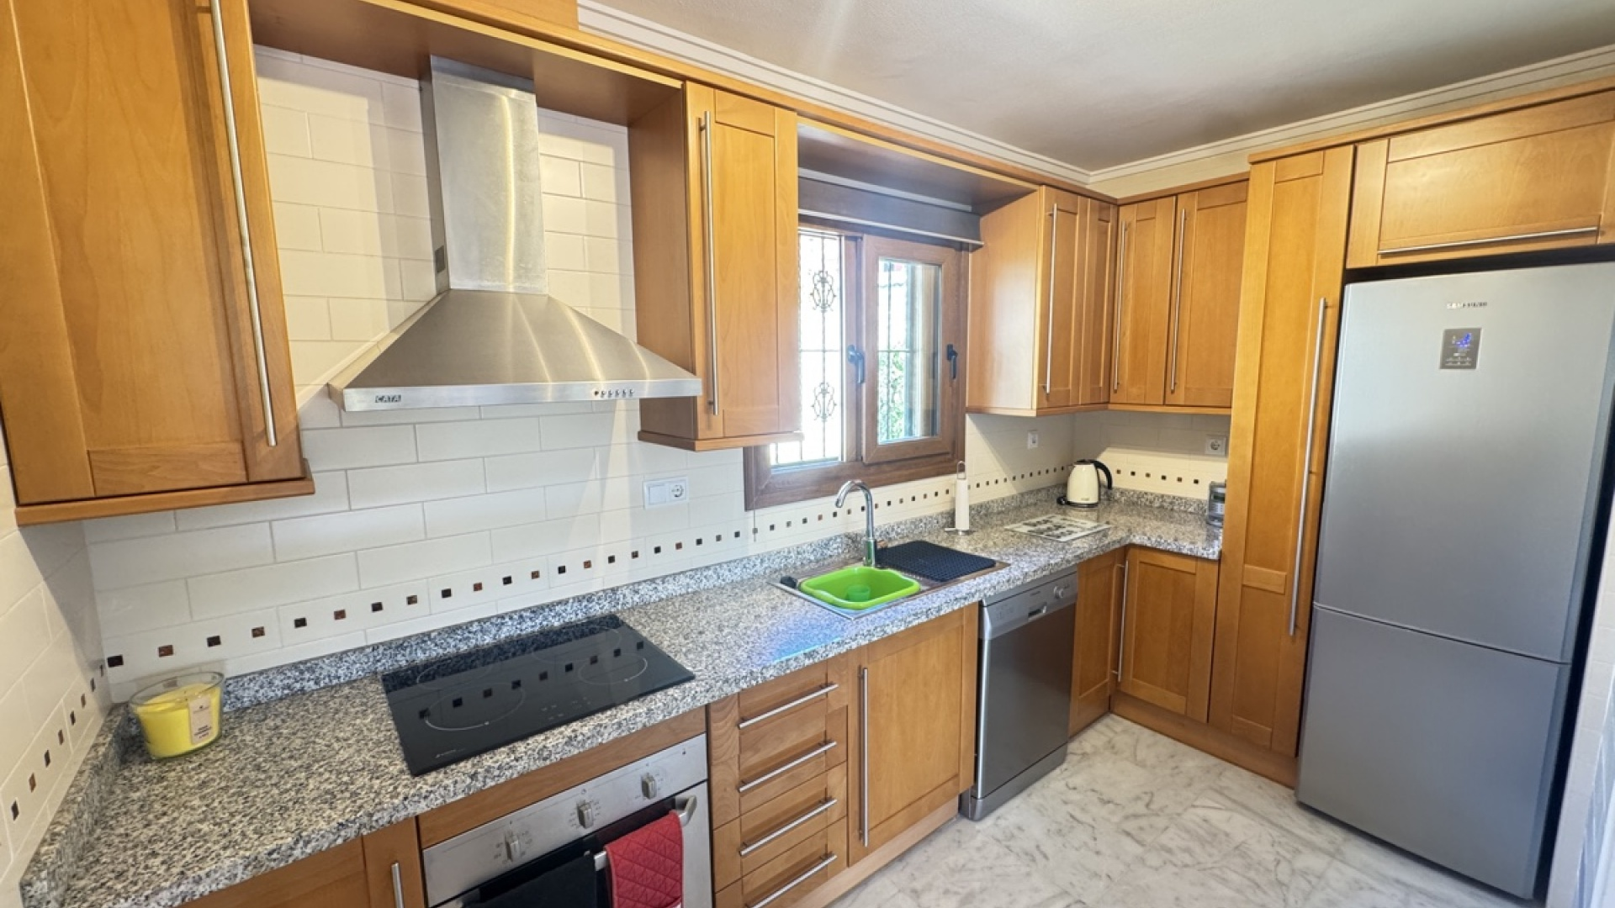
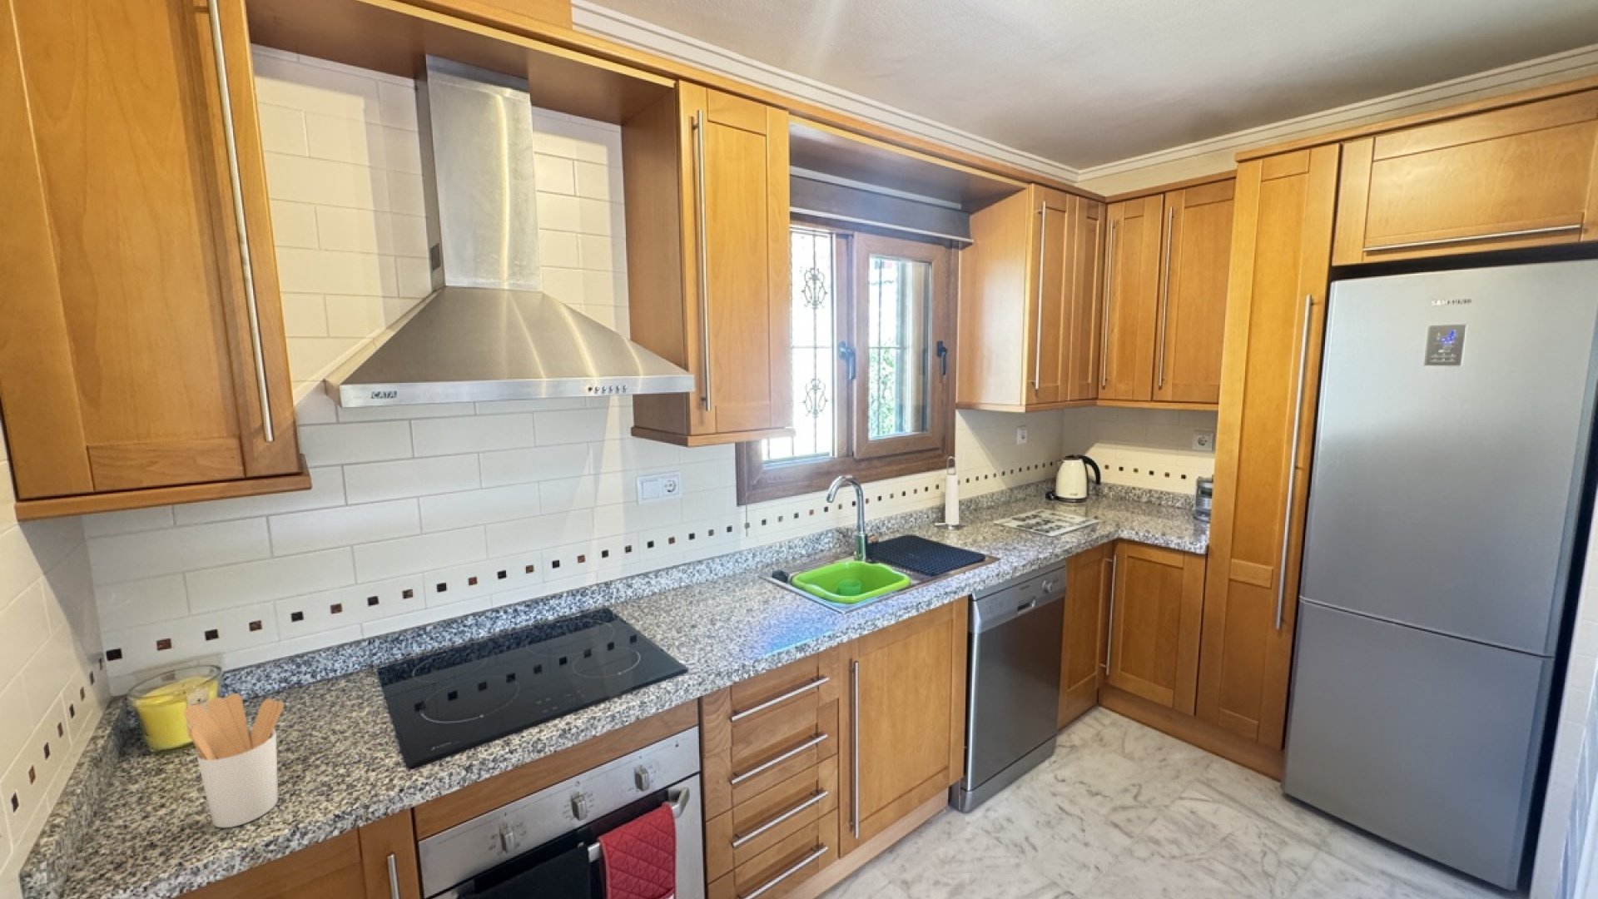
+ utensil holder (233, 755)
